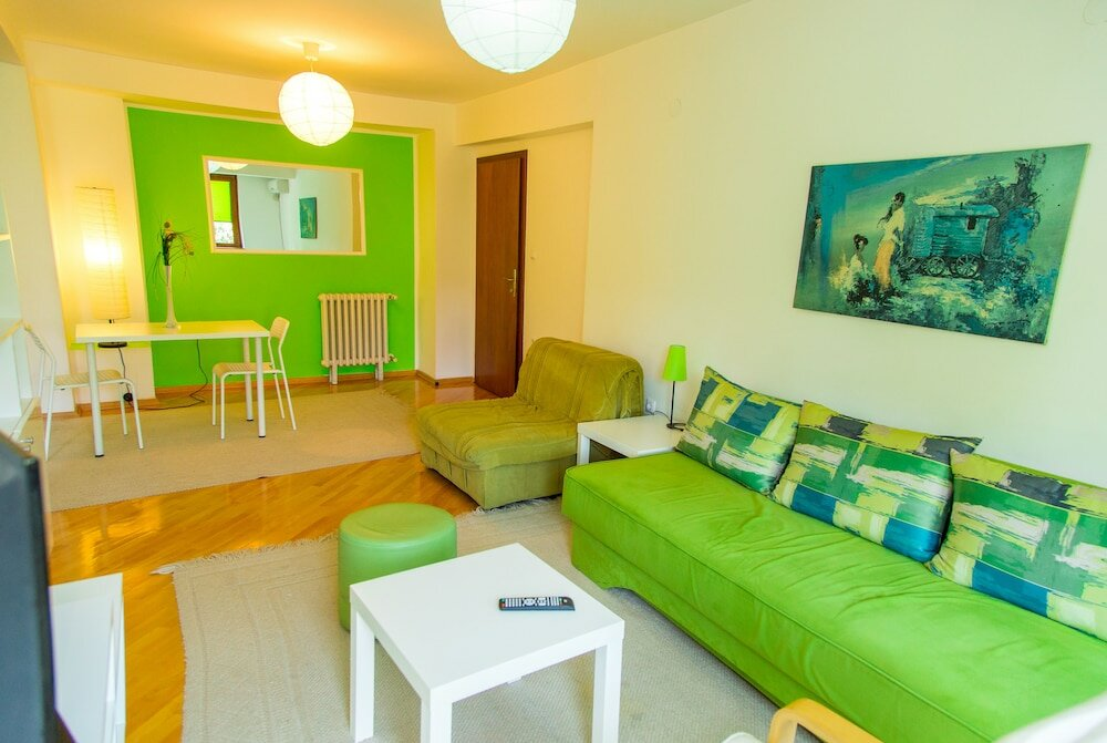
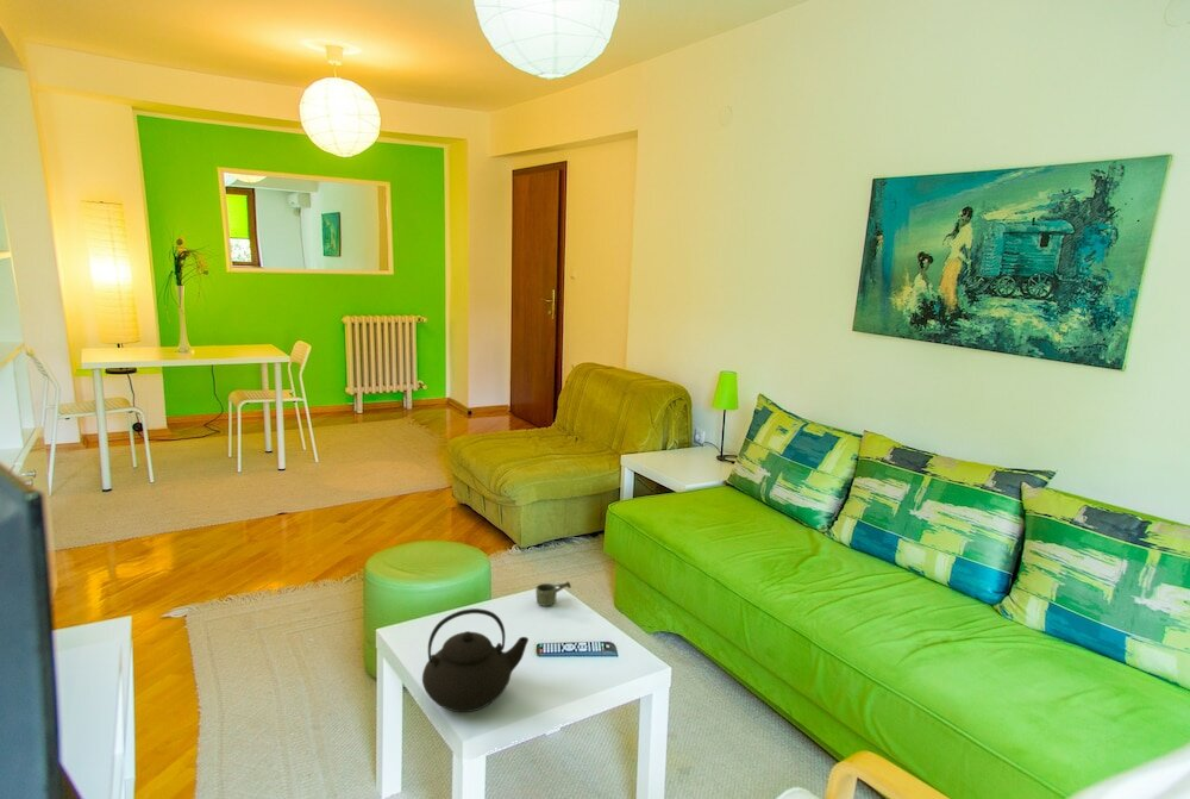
+ teapot (476, 650)
+ cup (553, 592)
